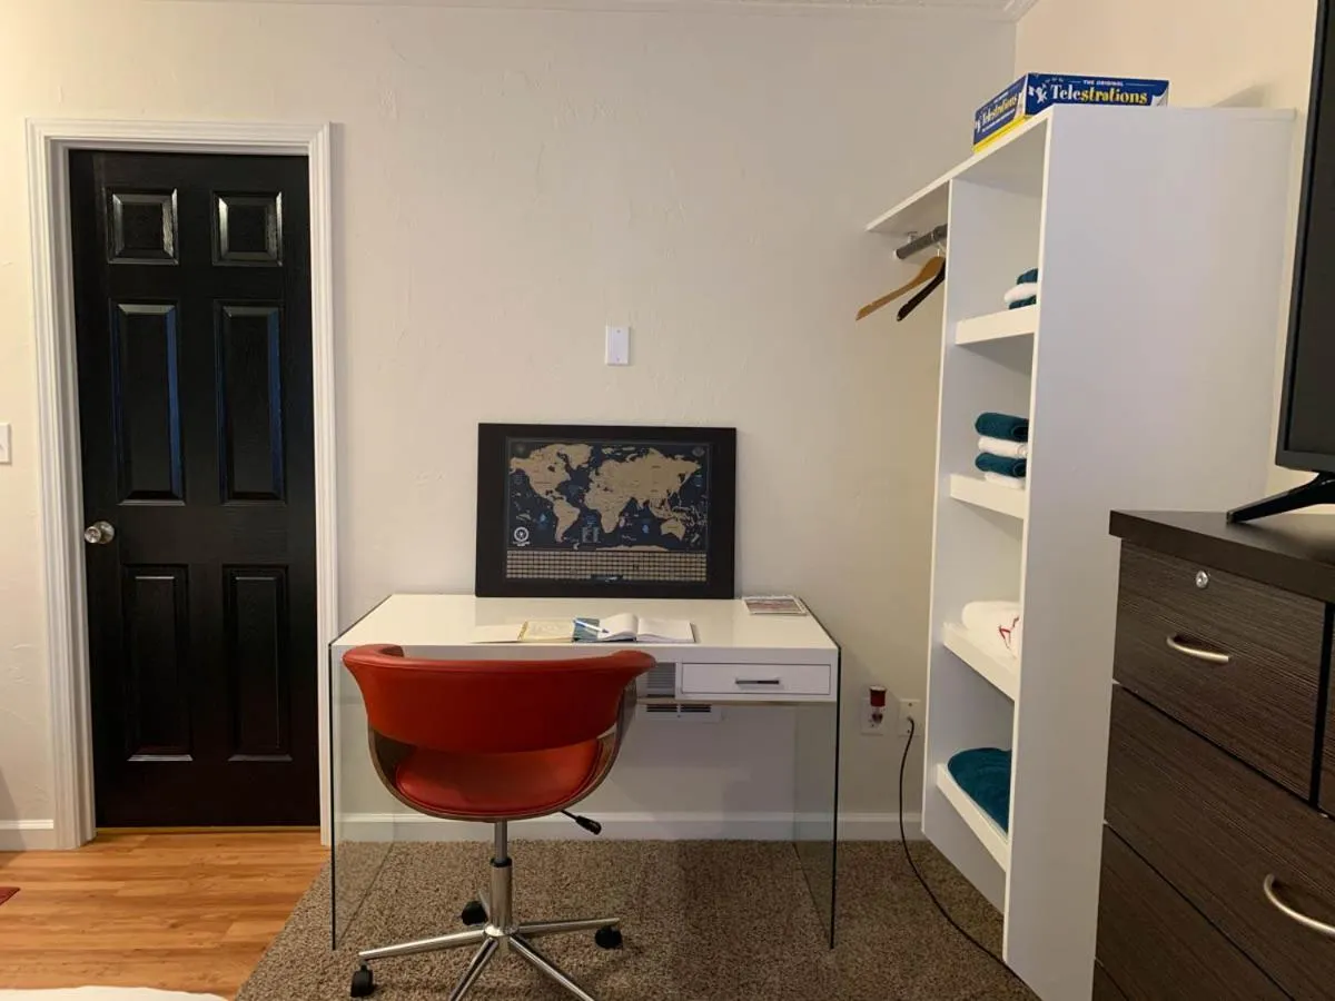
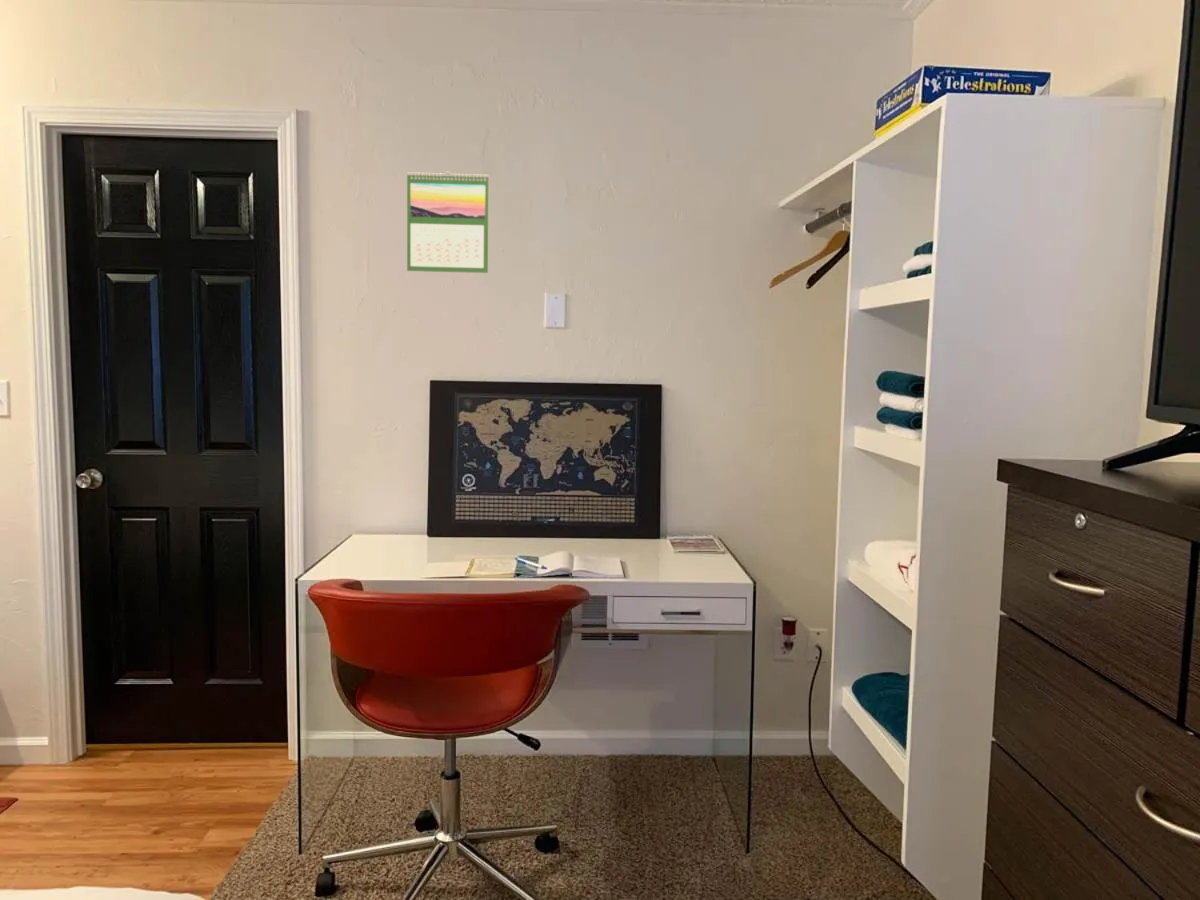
+ calendar (447, 222)
